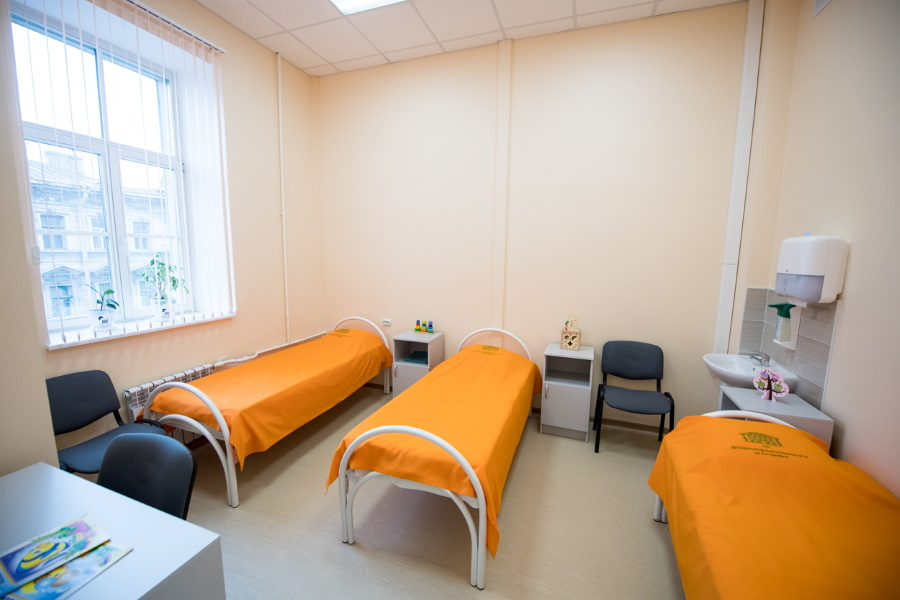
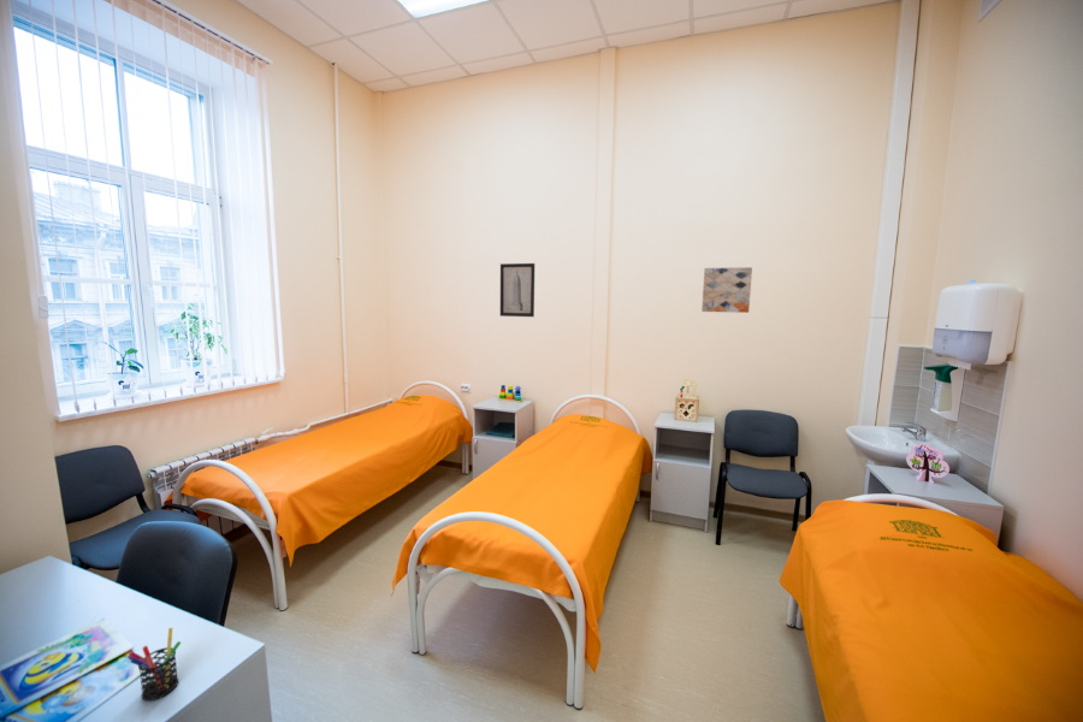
+ pen holder (160, 663)
+ wall art (726, 290)
+ wall art (516, 290)
